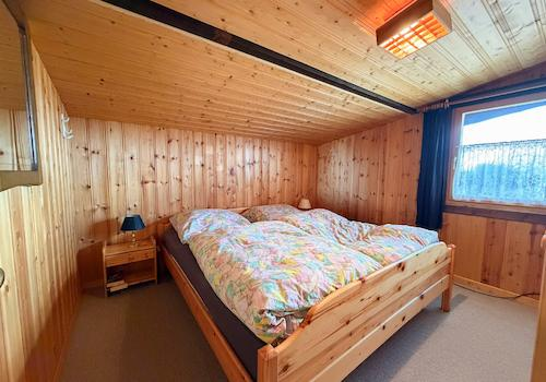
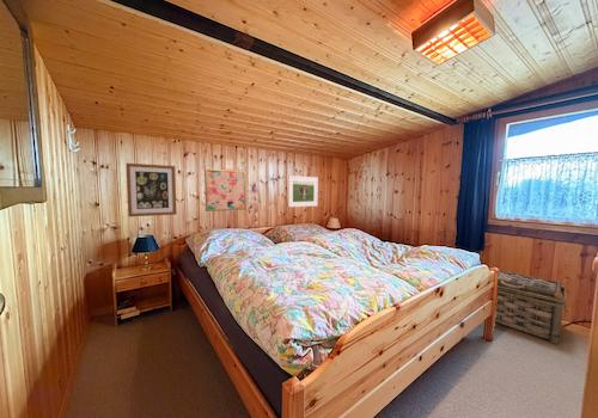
+ wall art (226, 190)
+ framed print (303, 191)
+ basket (513, 297)
+ wall art (152, 190)
